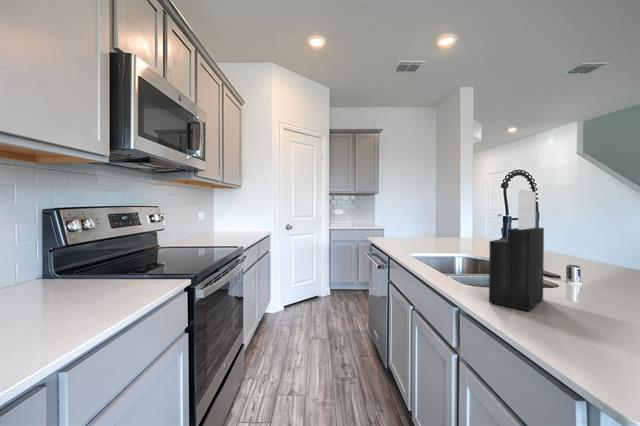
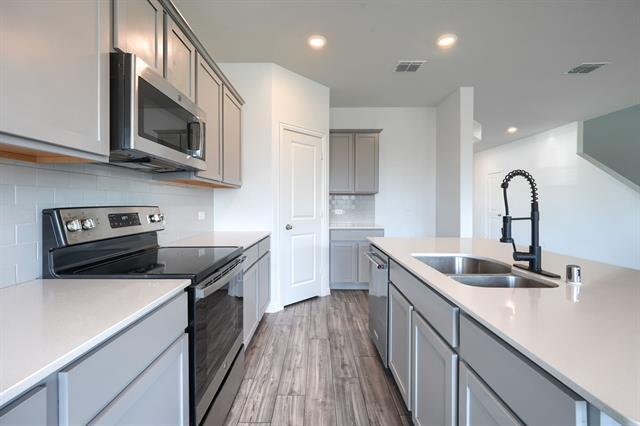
- knife block (513, 245)
